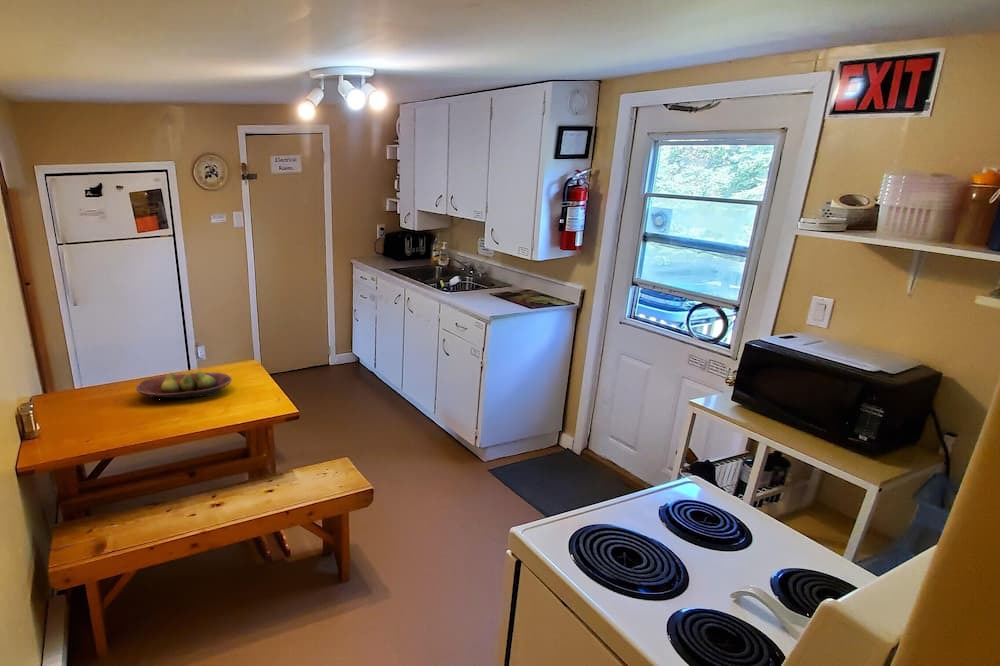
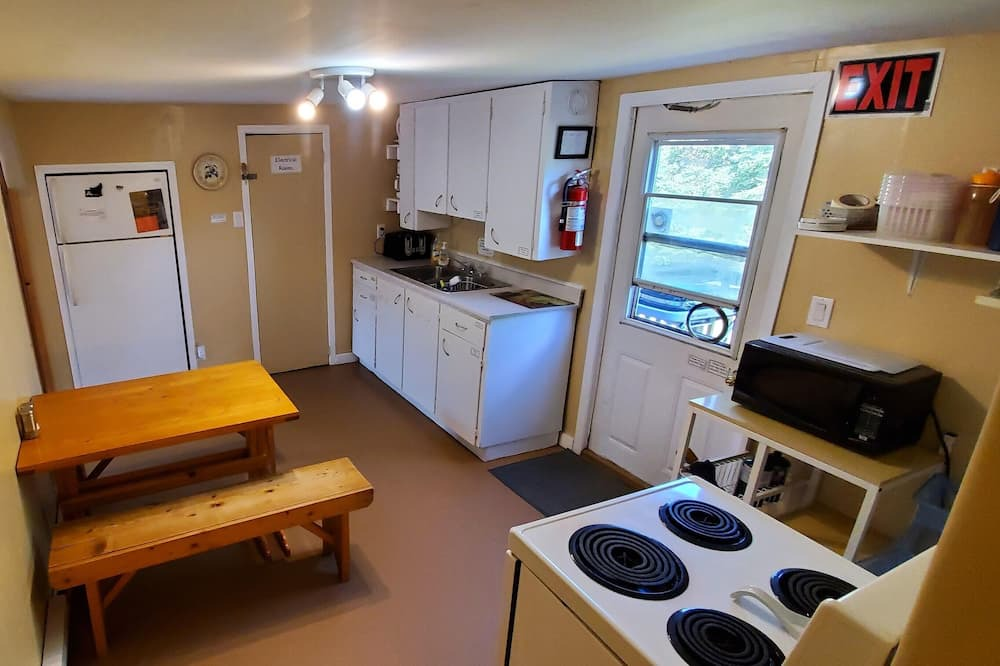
- fruit bowl (185, 383)
